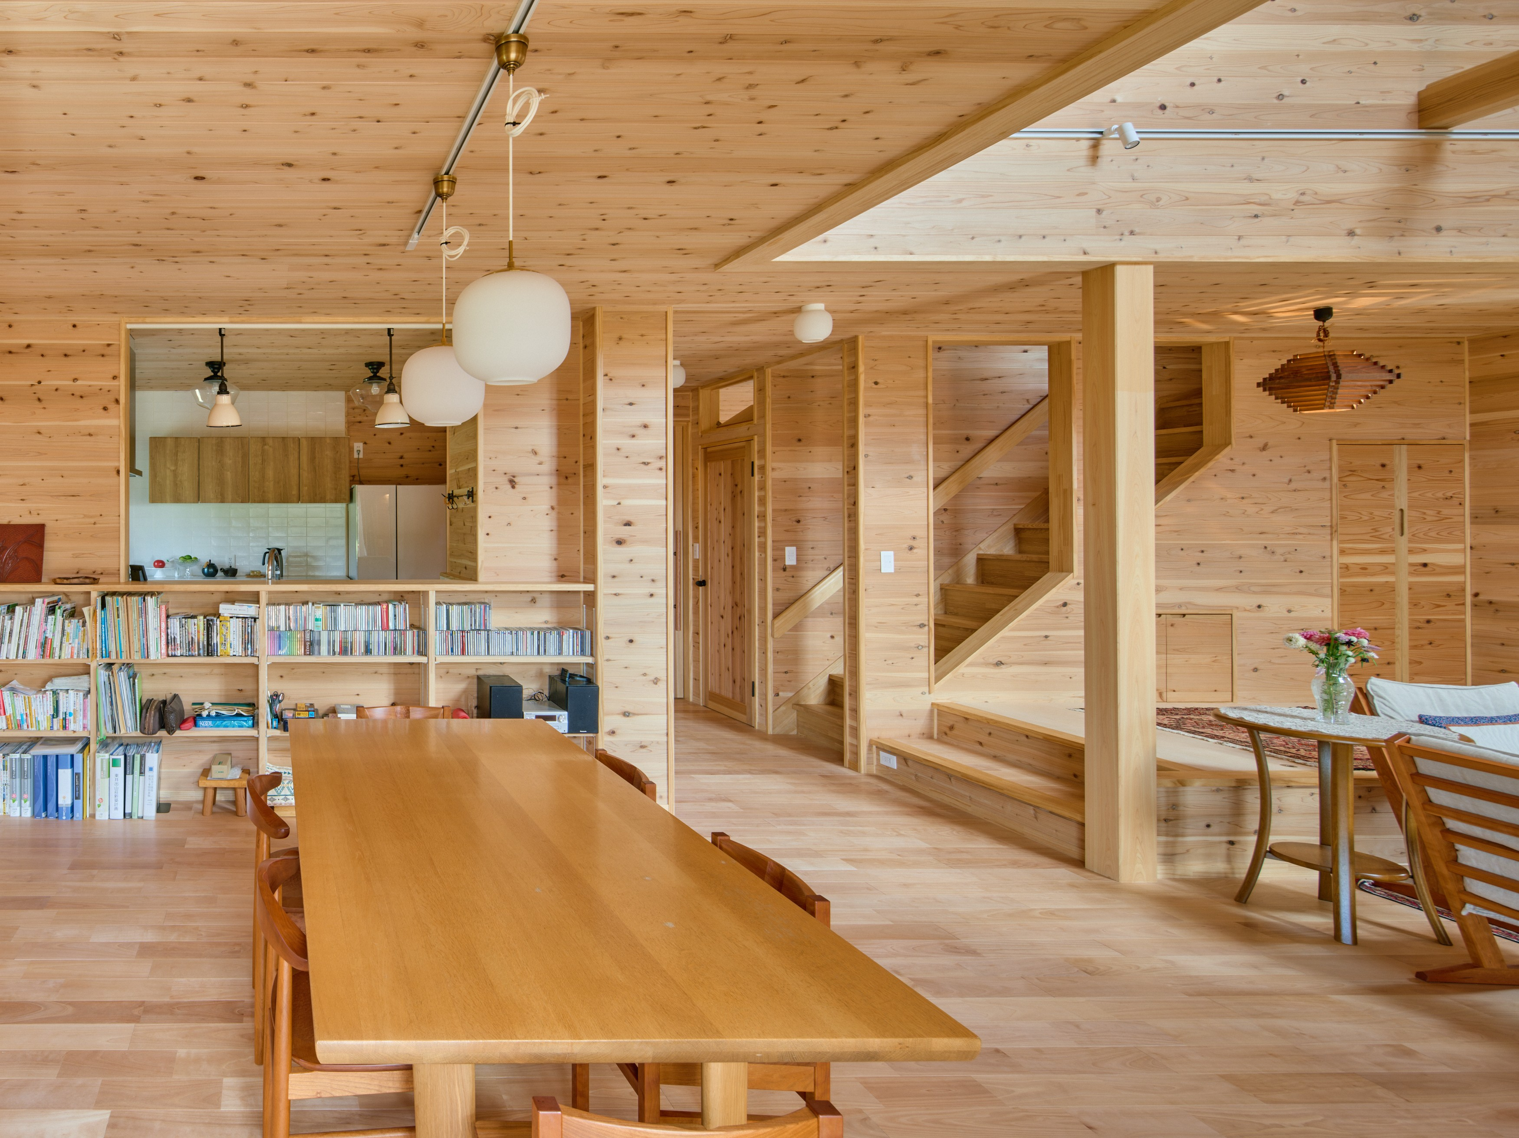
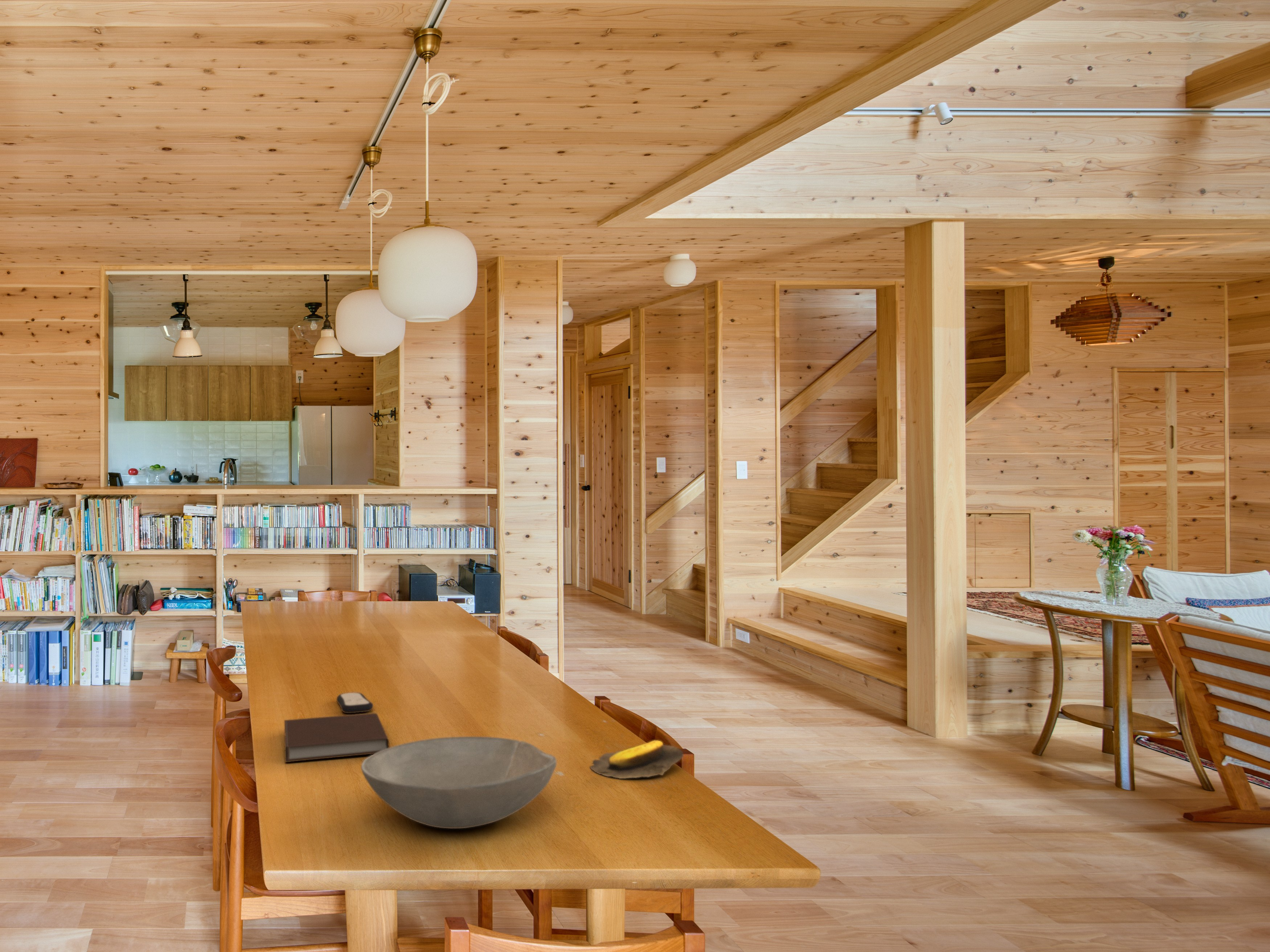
+ banana (636, 753)
+ remote control (353, 702)
+ bowl (459, 788)
+ notebook (335, 735)
